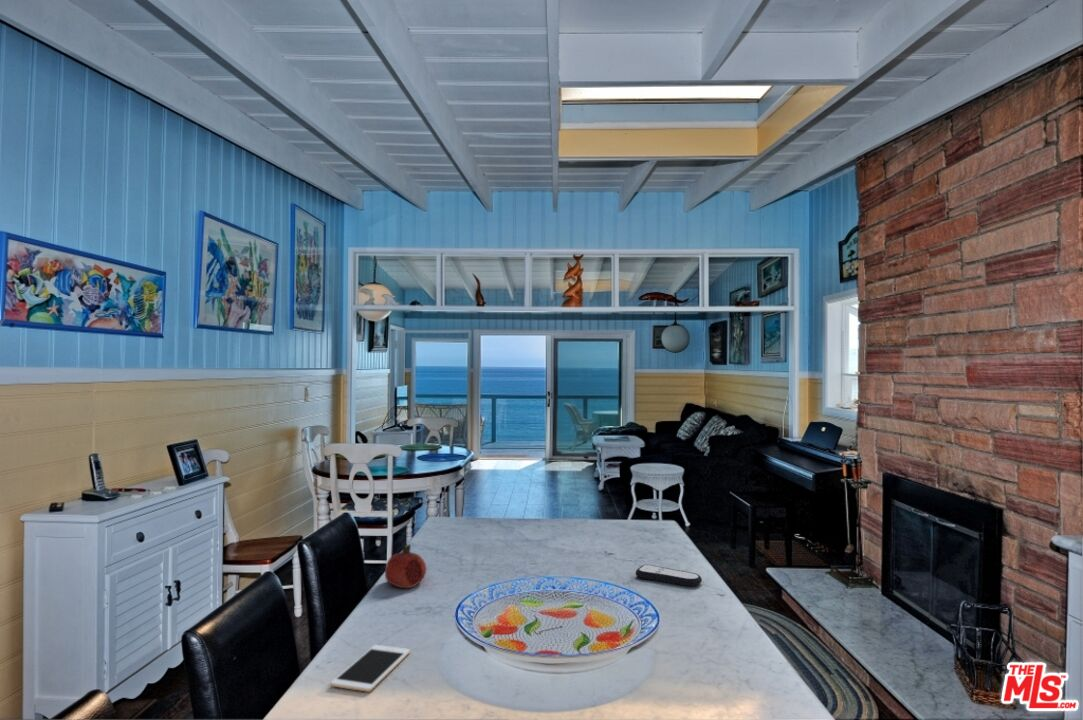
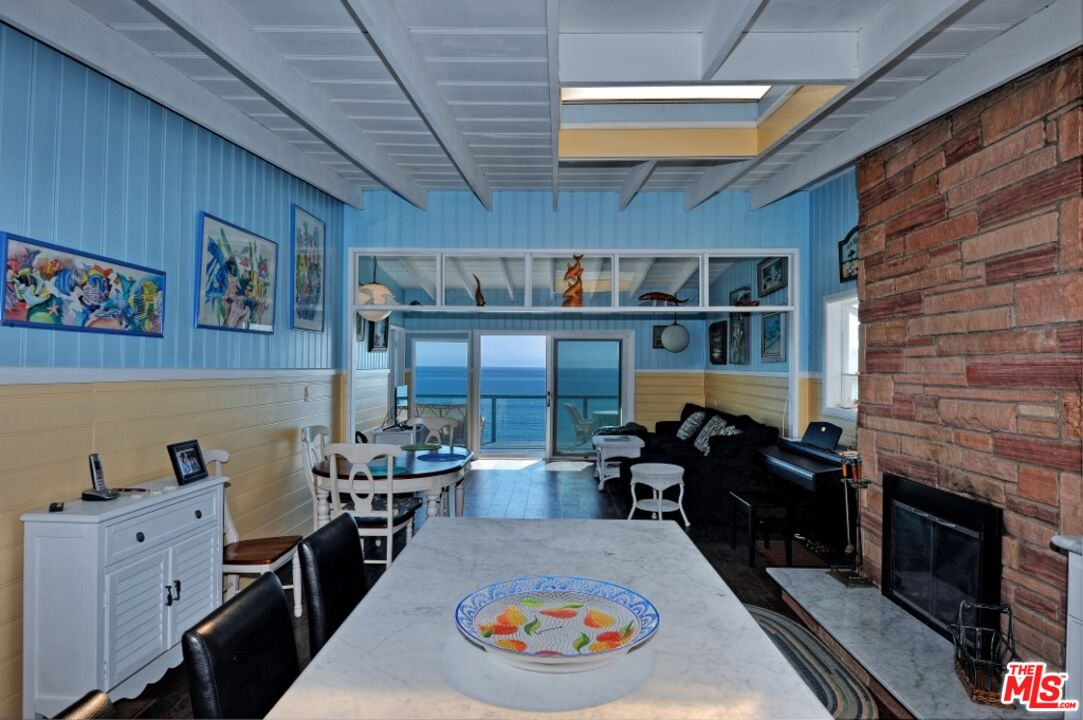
- fruit (405, 563)
- remote control (668, 575)
- cell phone (372, 666)
